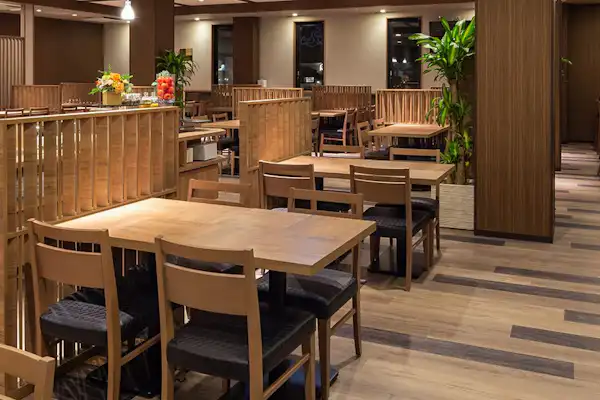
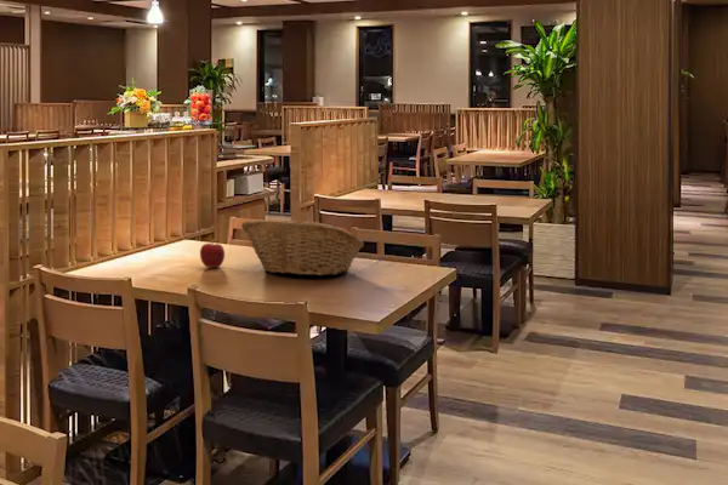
+ fruit basket (302, 245)
+ apple (212, 255)
